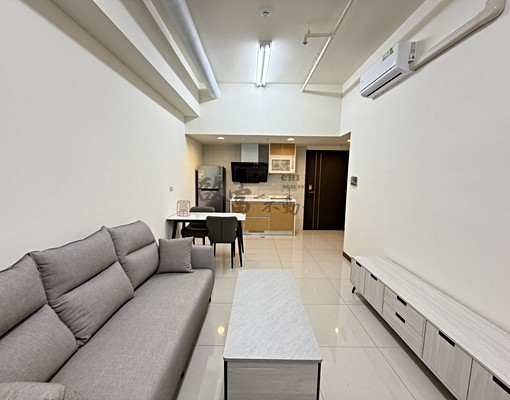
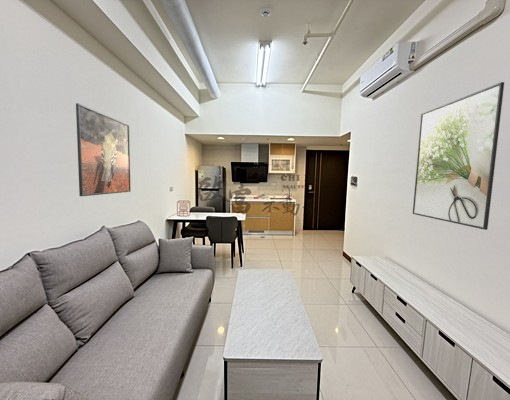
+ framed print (448, 162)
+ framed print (108, 155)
